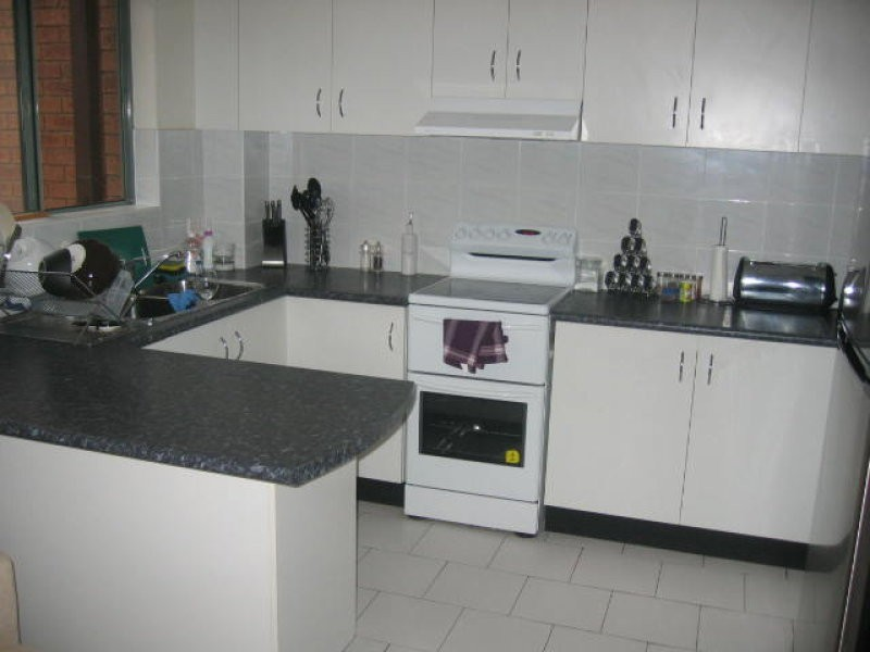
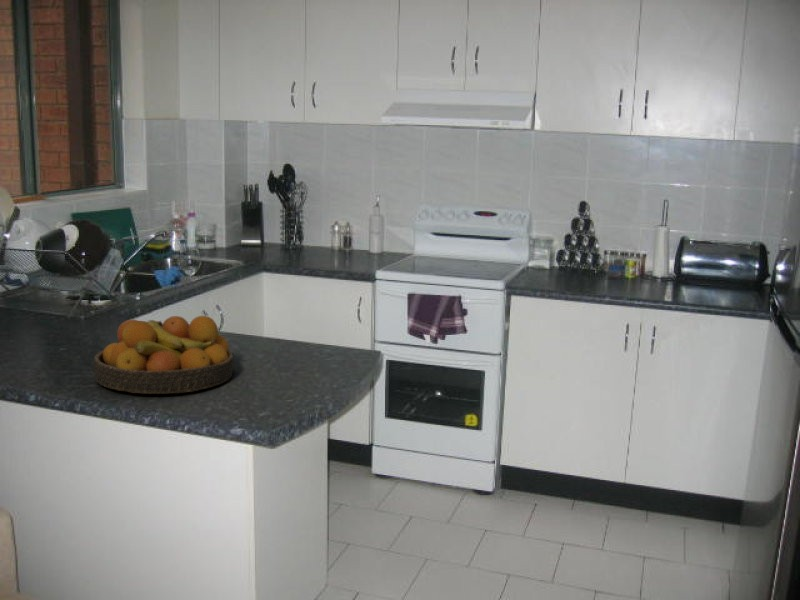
+ fruit bowl (165, 346)
